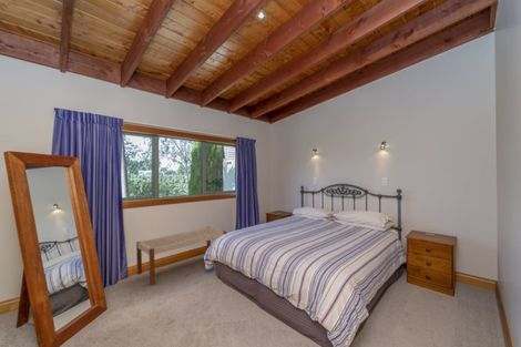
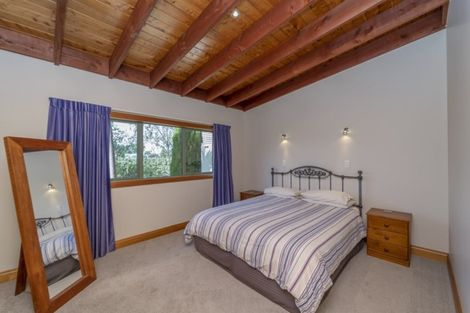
- bench (184, 246)
